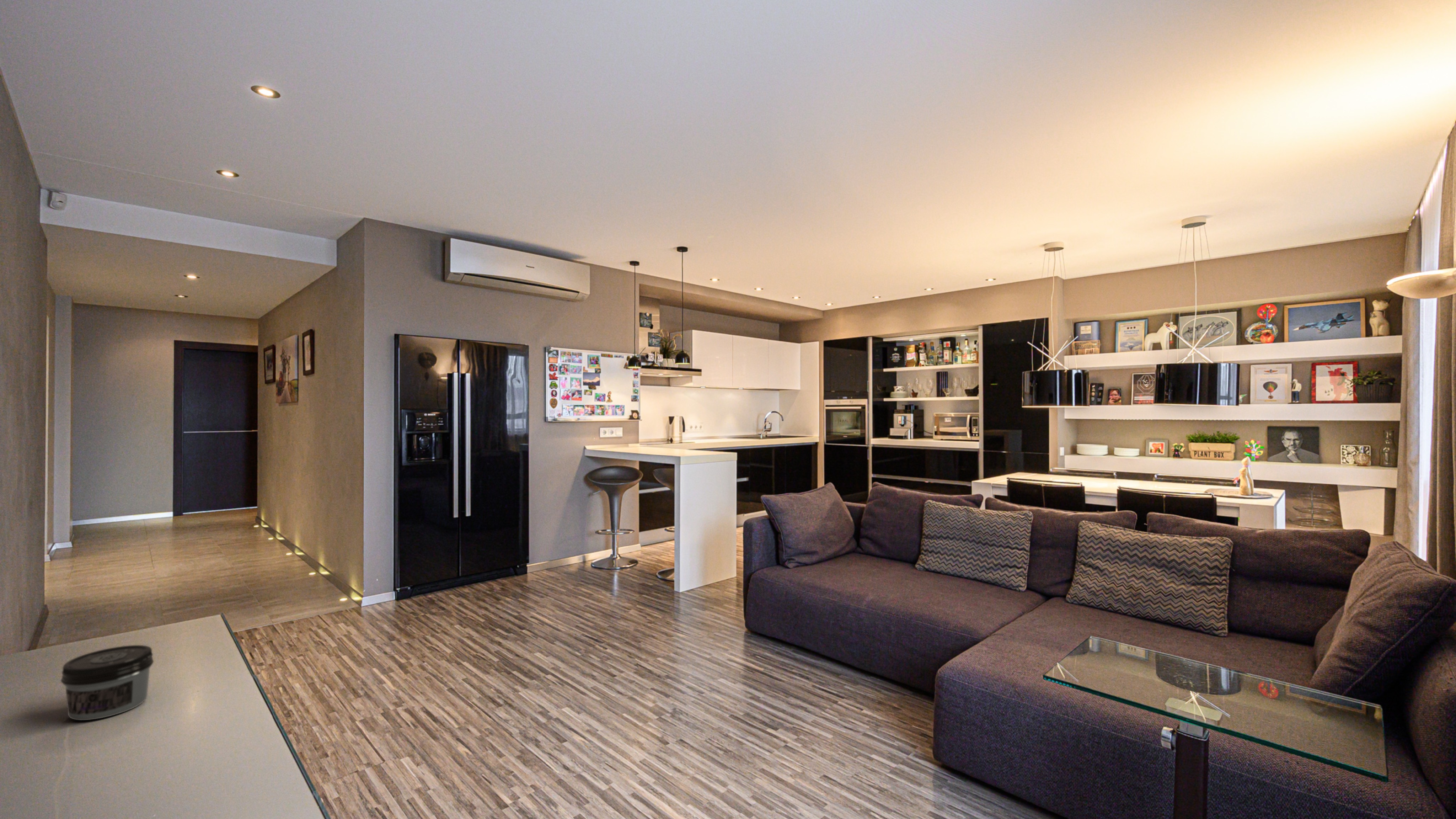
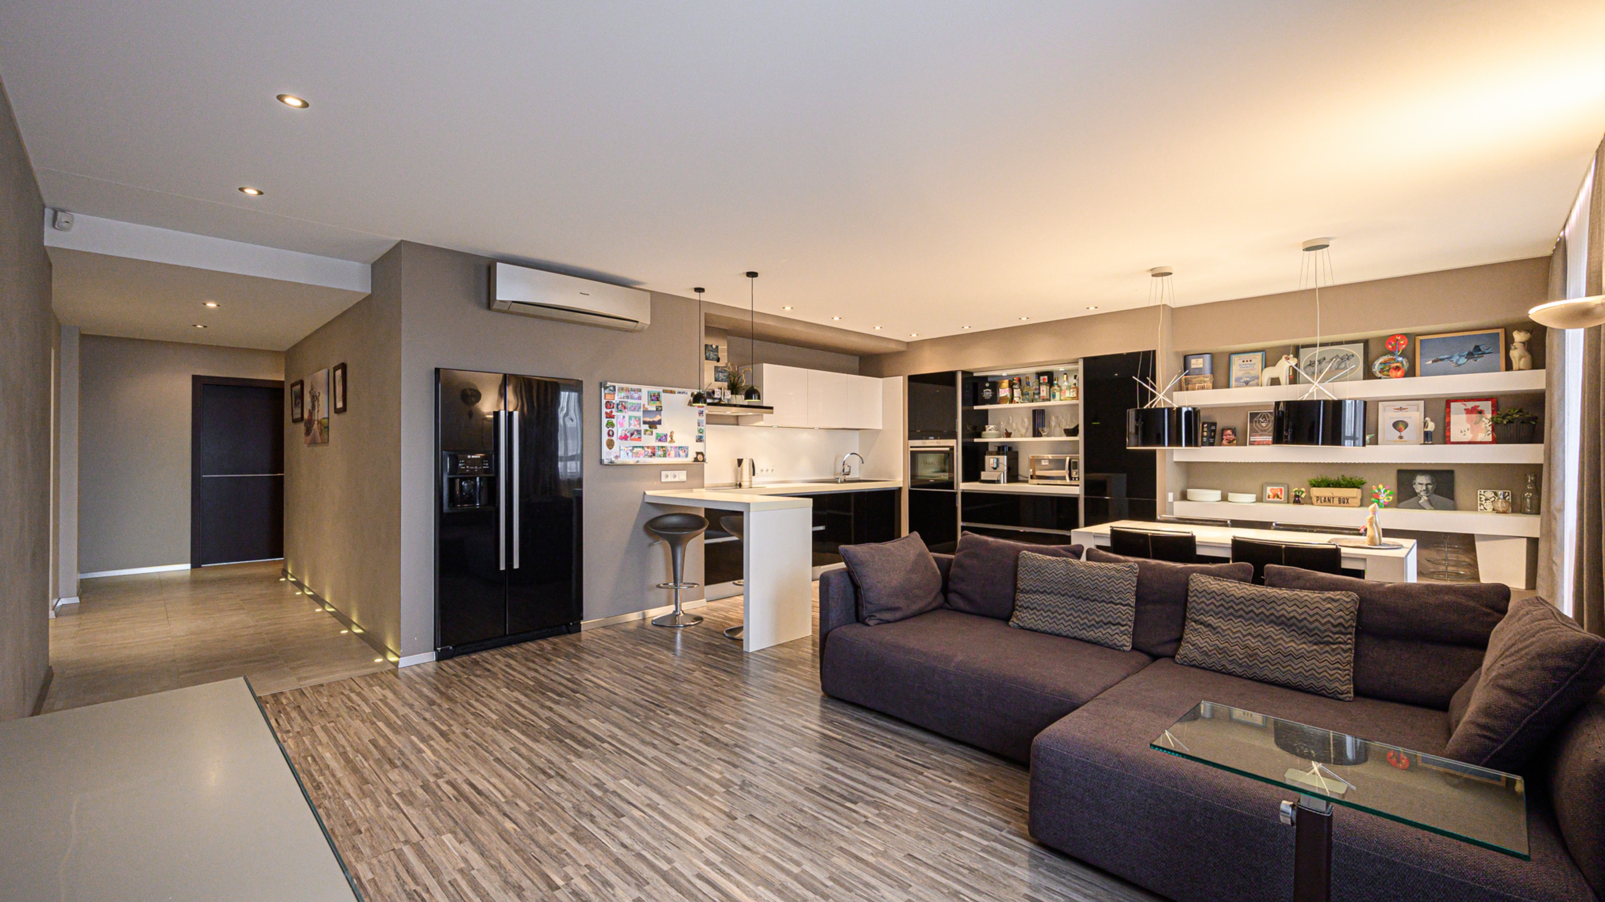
- jar (109, 682)
